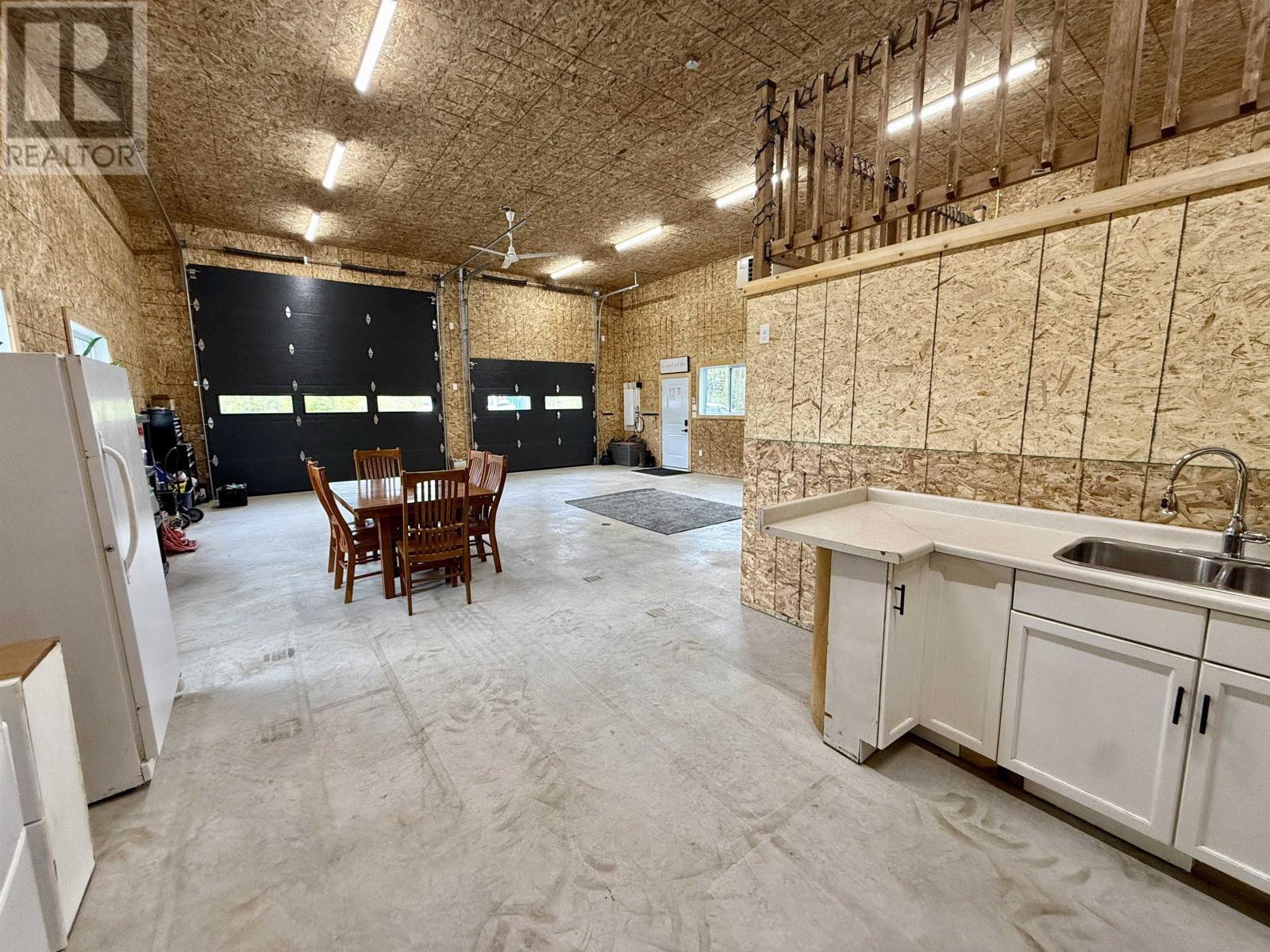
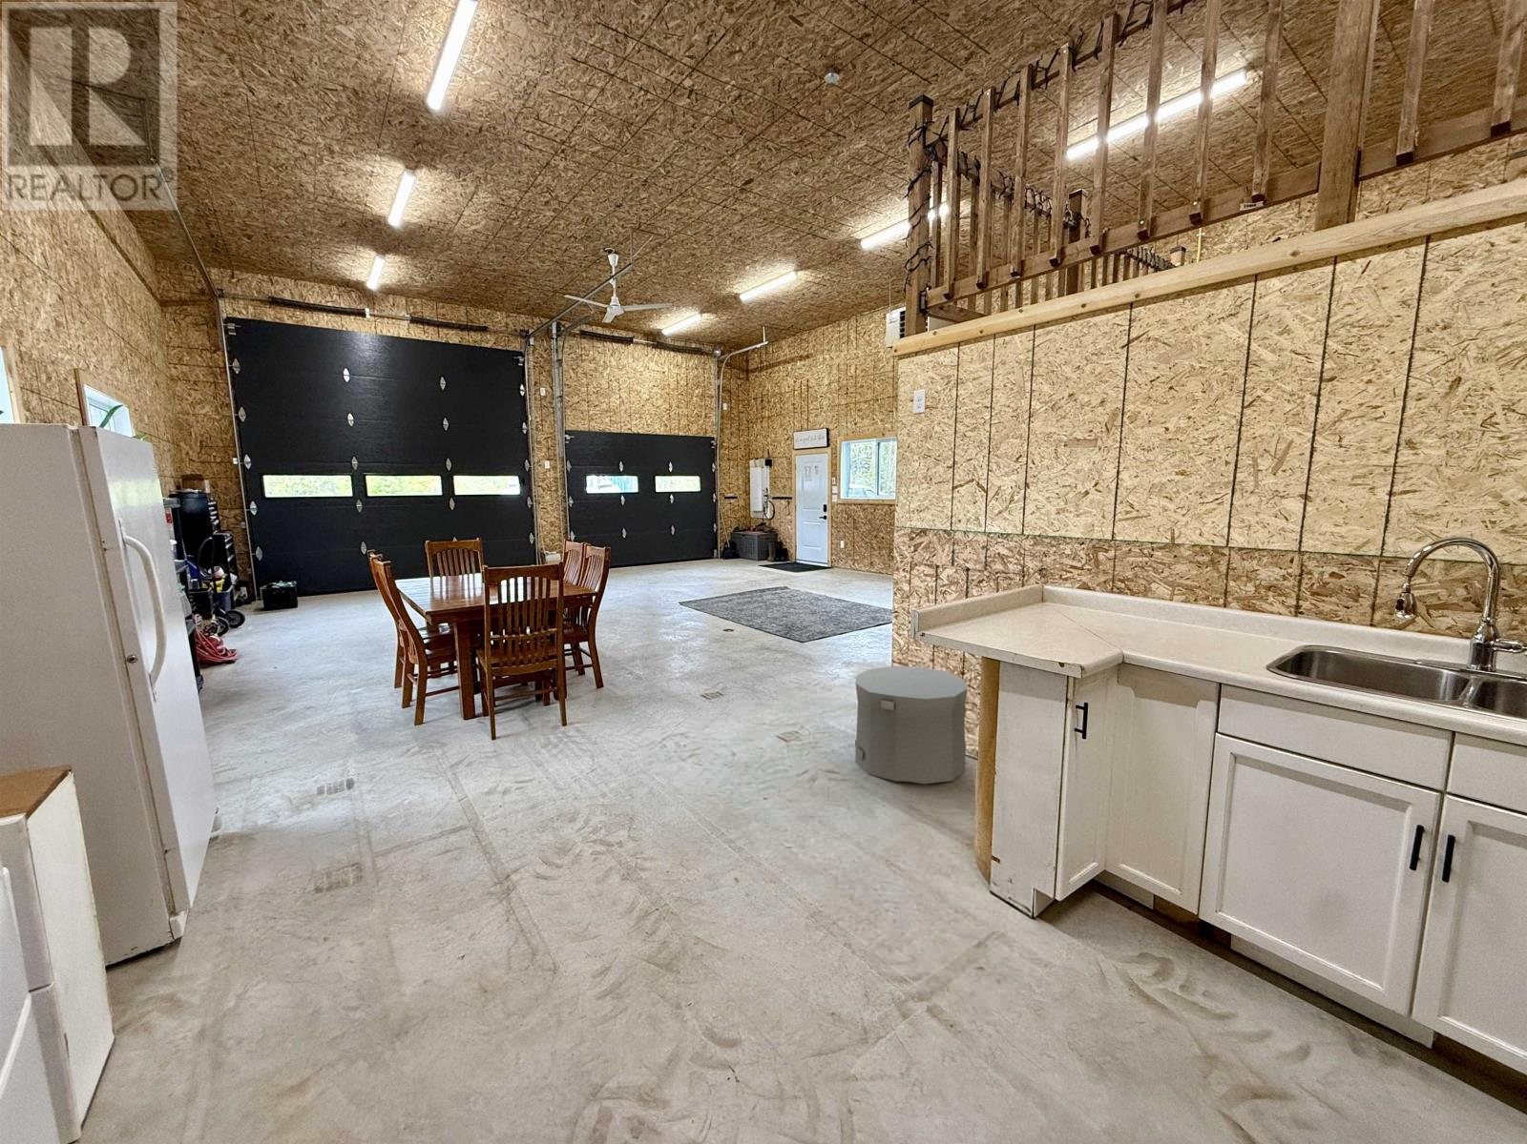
+ trash can (909, 721)
